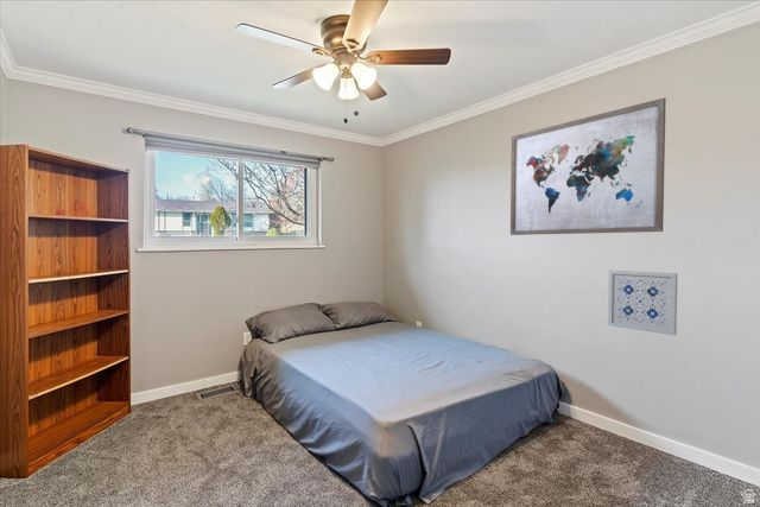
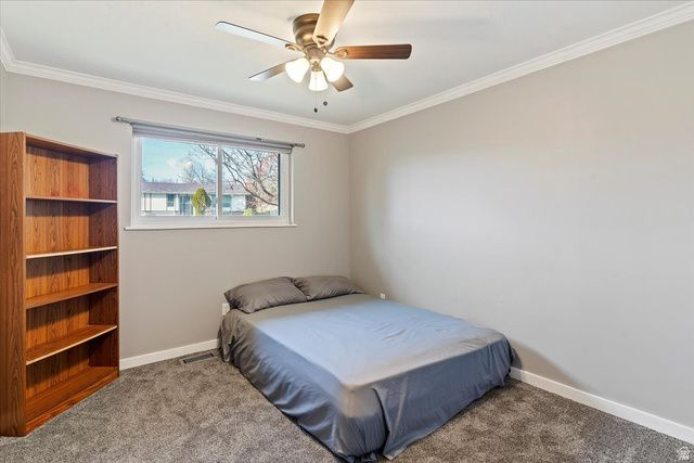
- wall art (576, 177)
- wall art (640, 300)
